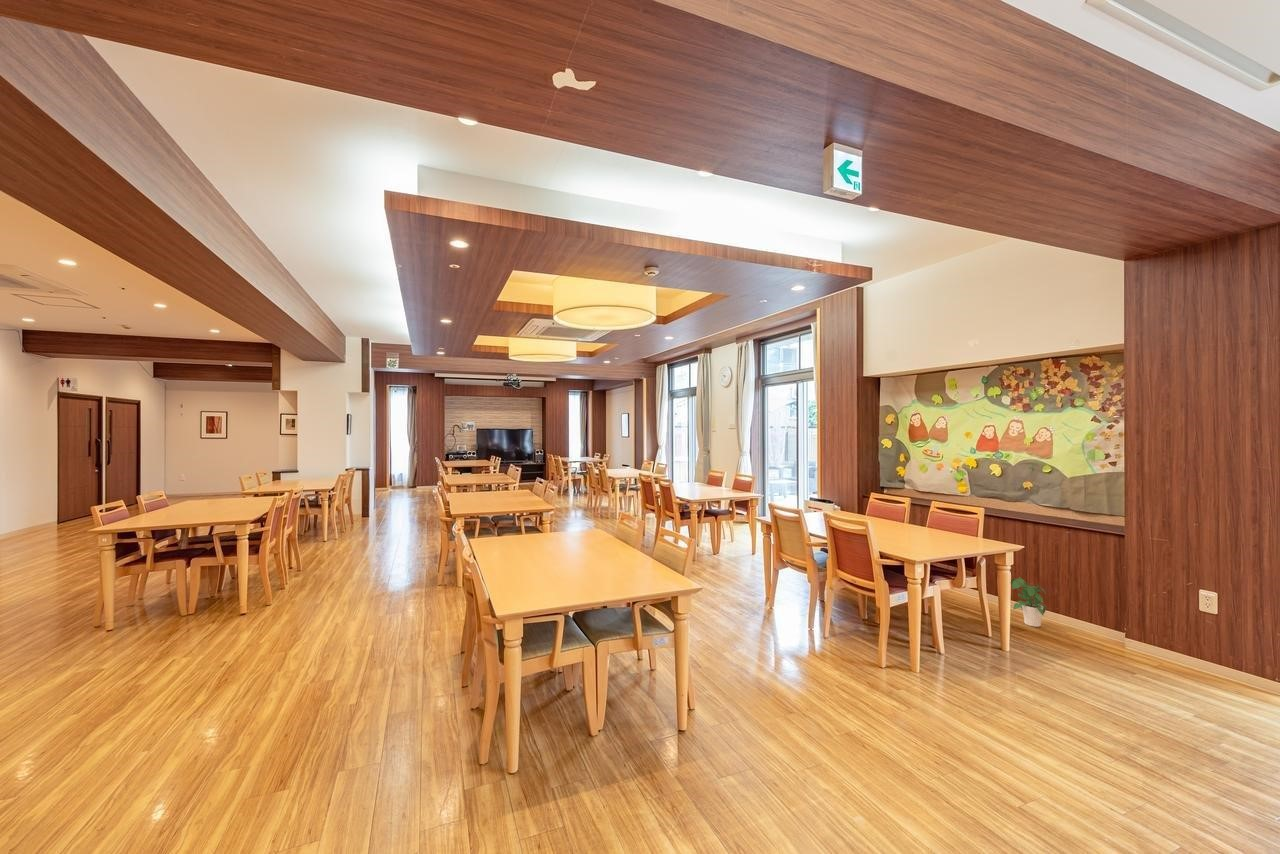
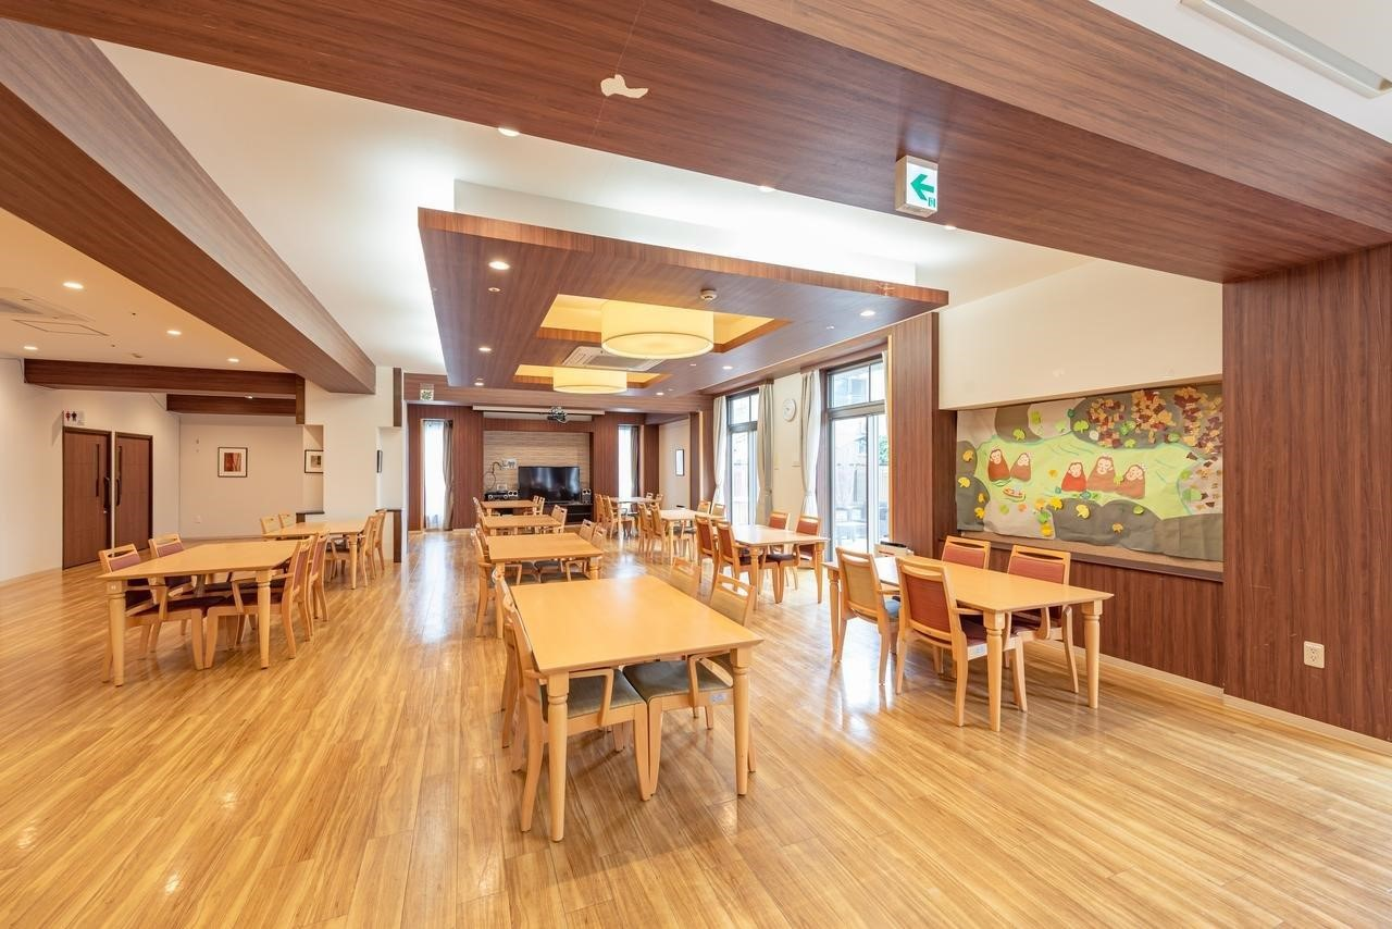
- potted plant (1028, 601)
